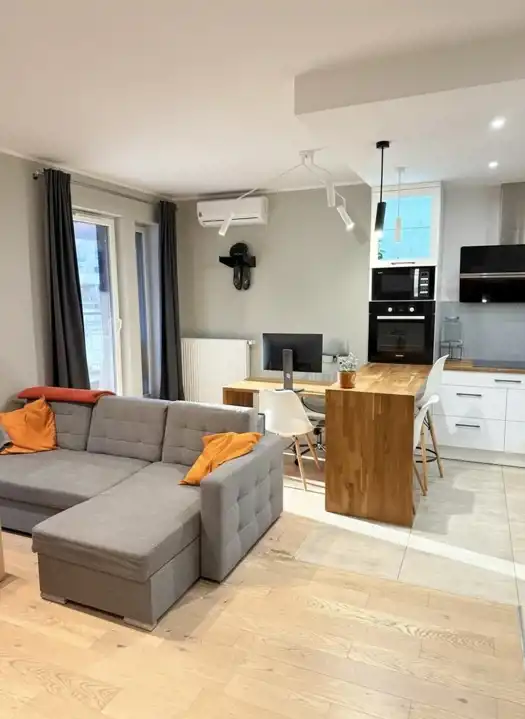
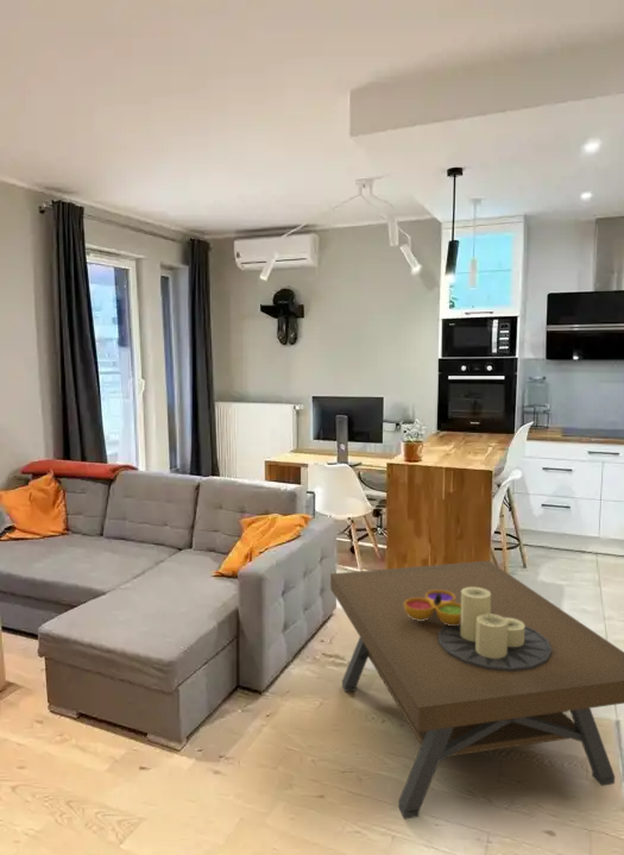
+ decorative bowl (433, 604)
+ coffee table (462, 650)
